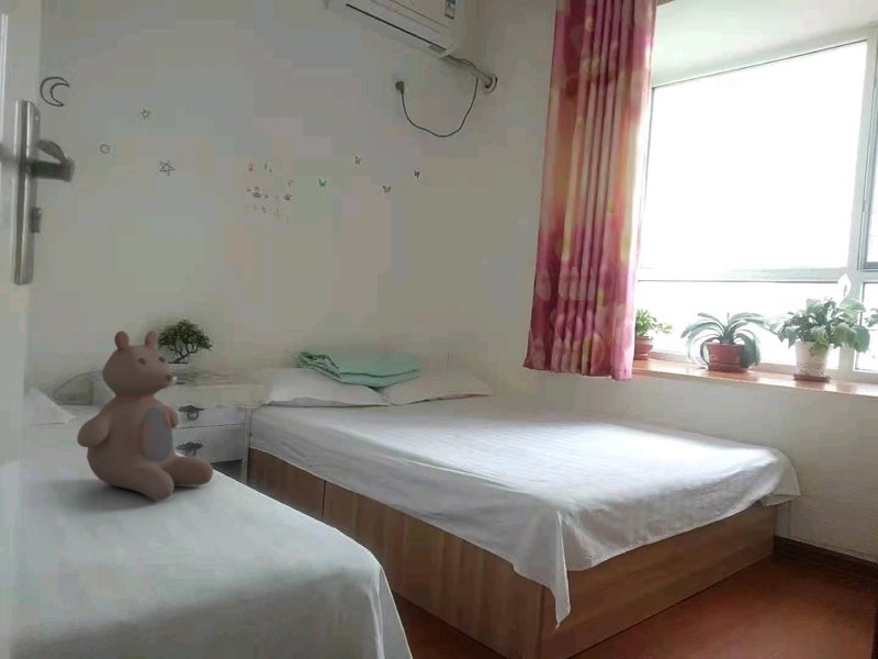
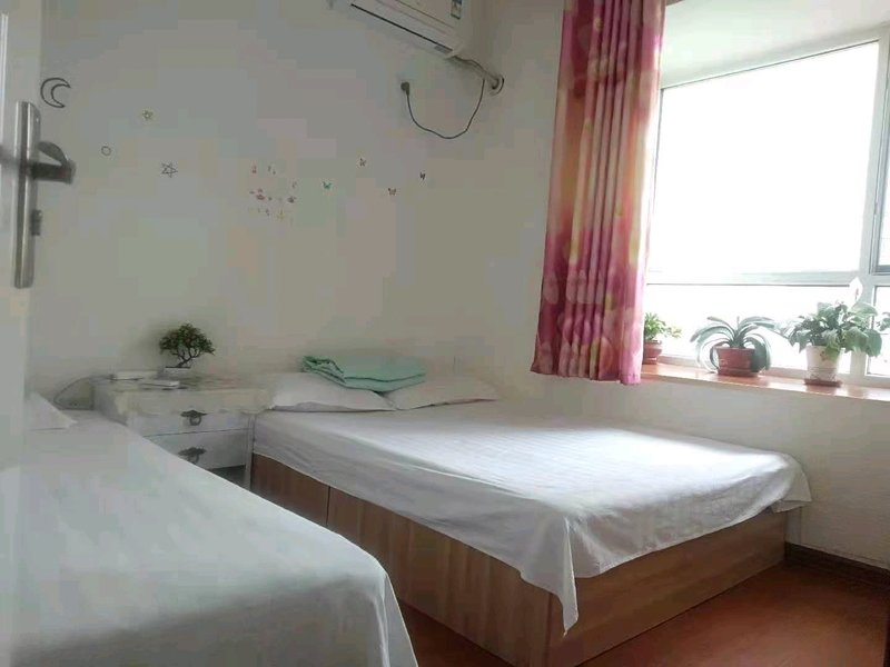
- bear (153, 410)
